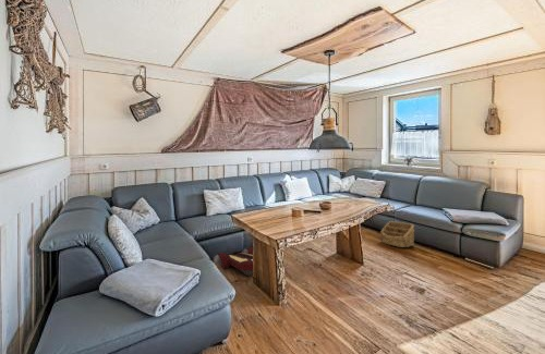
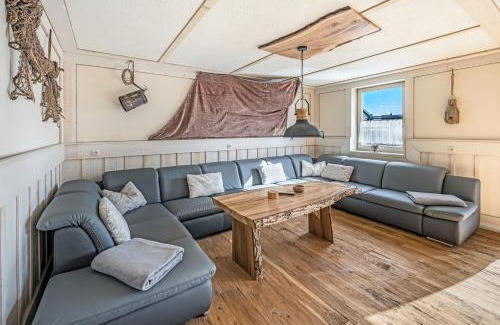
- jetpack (243, 260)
- basket (396, 233)
